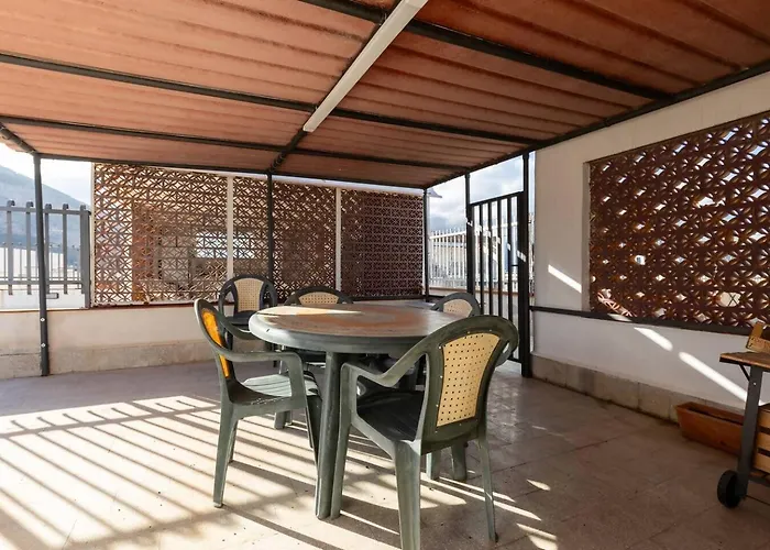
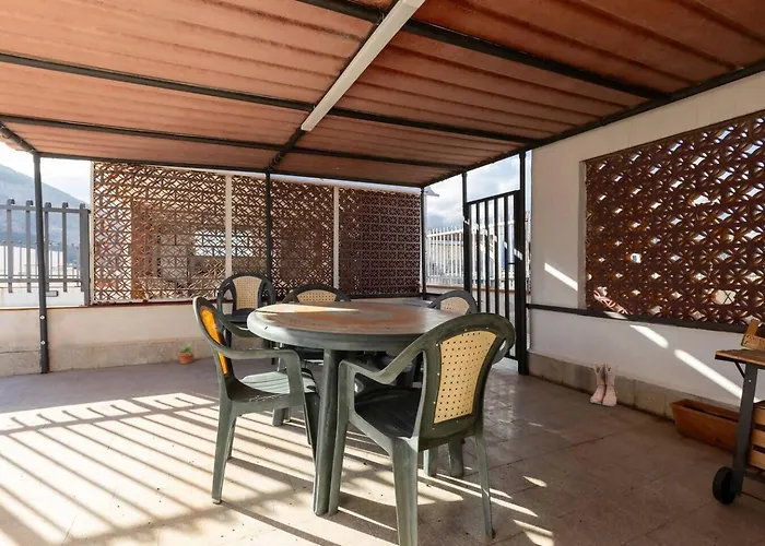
+ potted plant (187, 353)
+ boots (604, 382)
